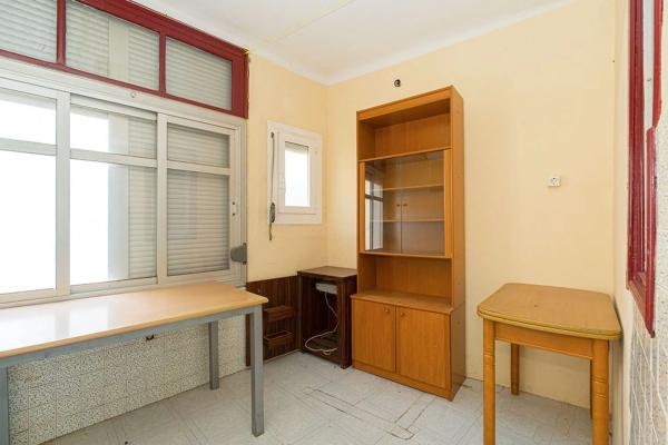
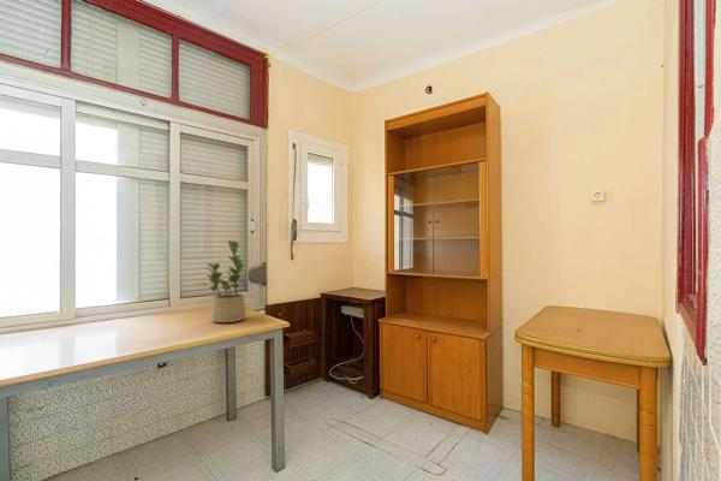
+ potted plant (224, 280)
